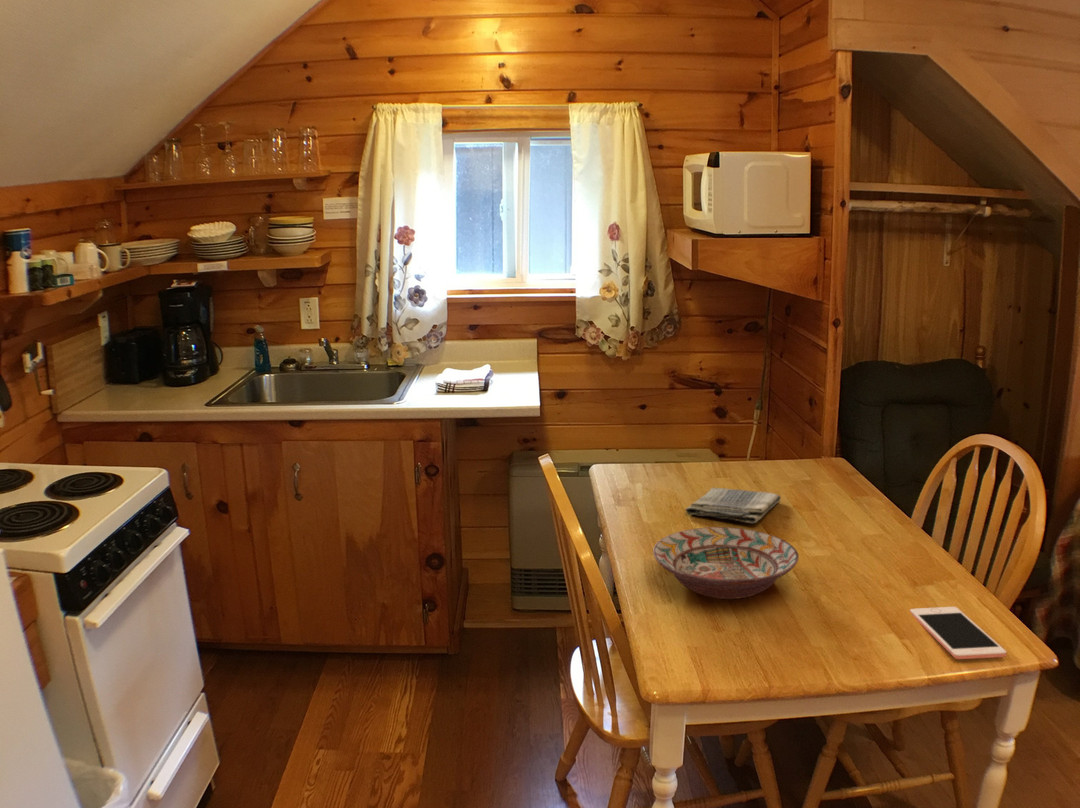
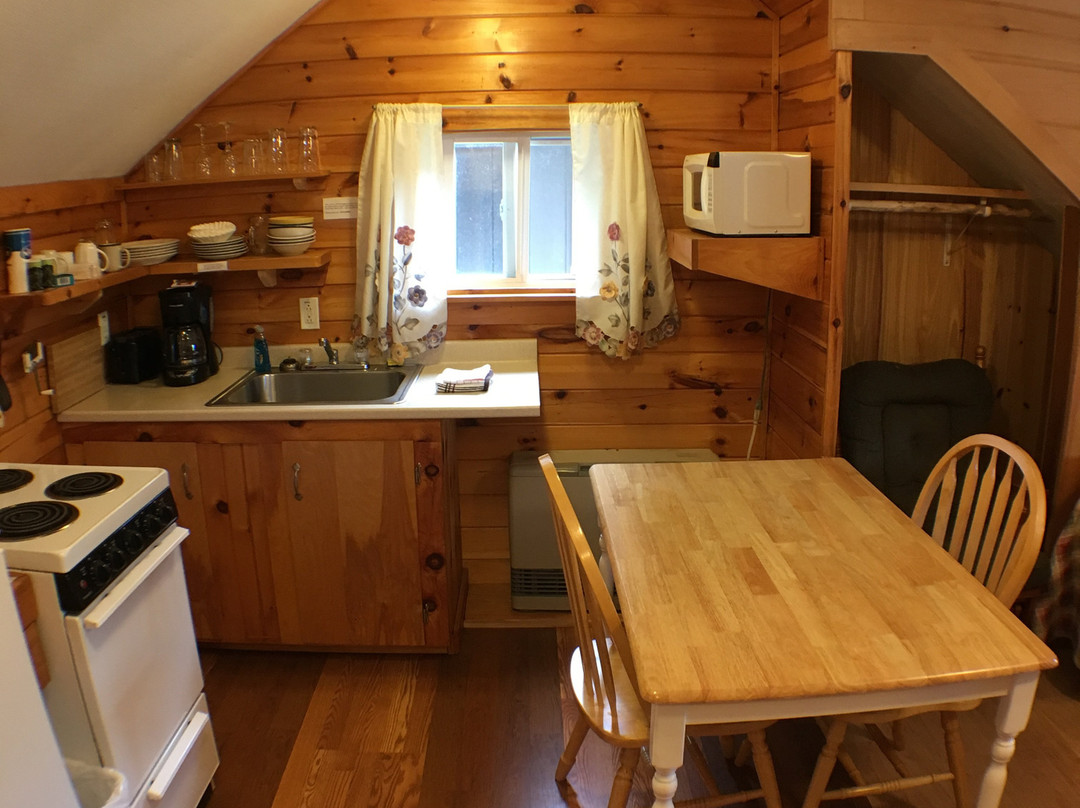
- cell phone (955, 631)
- dish towel (733, 502)
- decorative bowl (724, 568)
